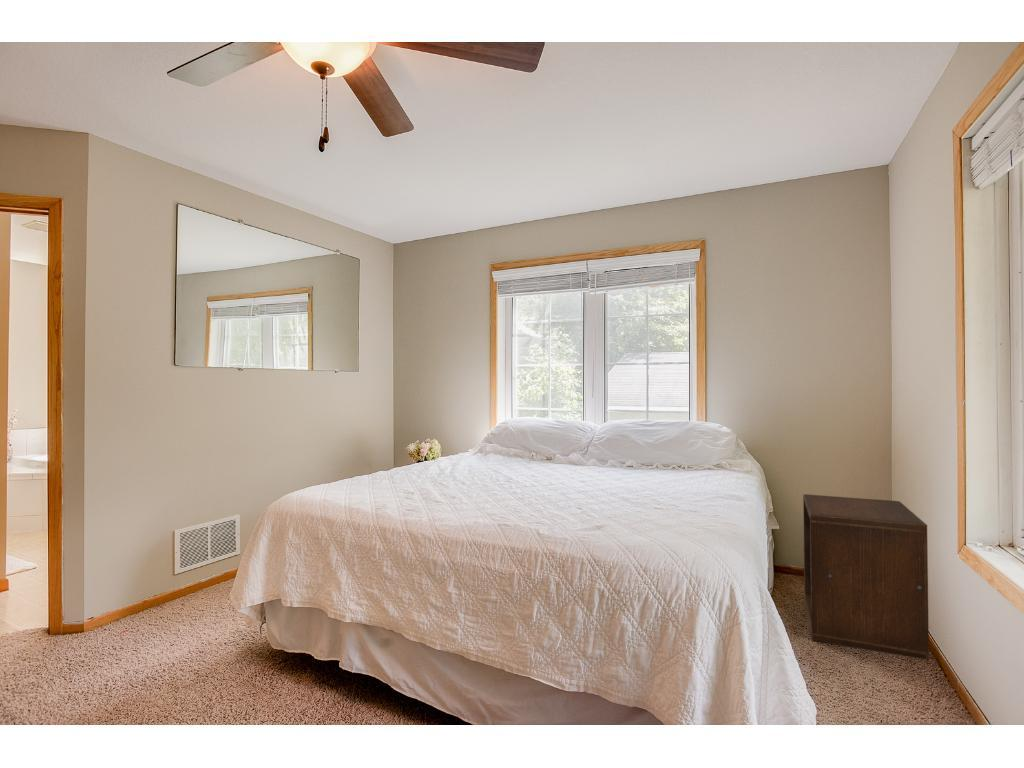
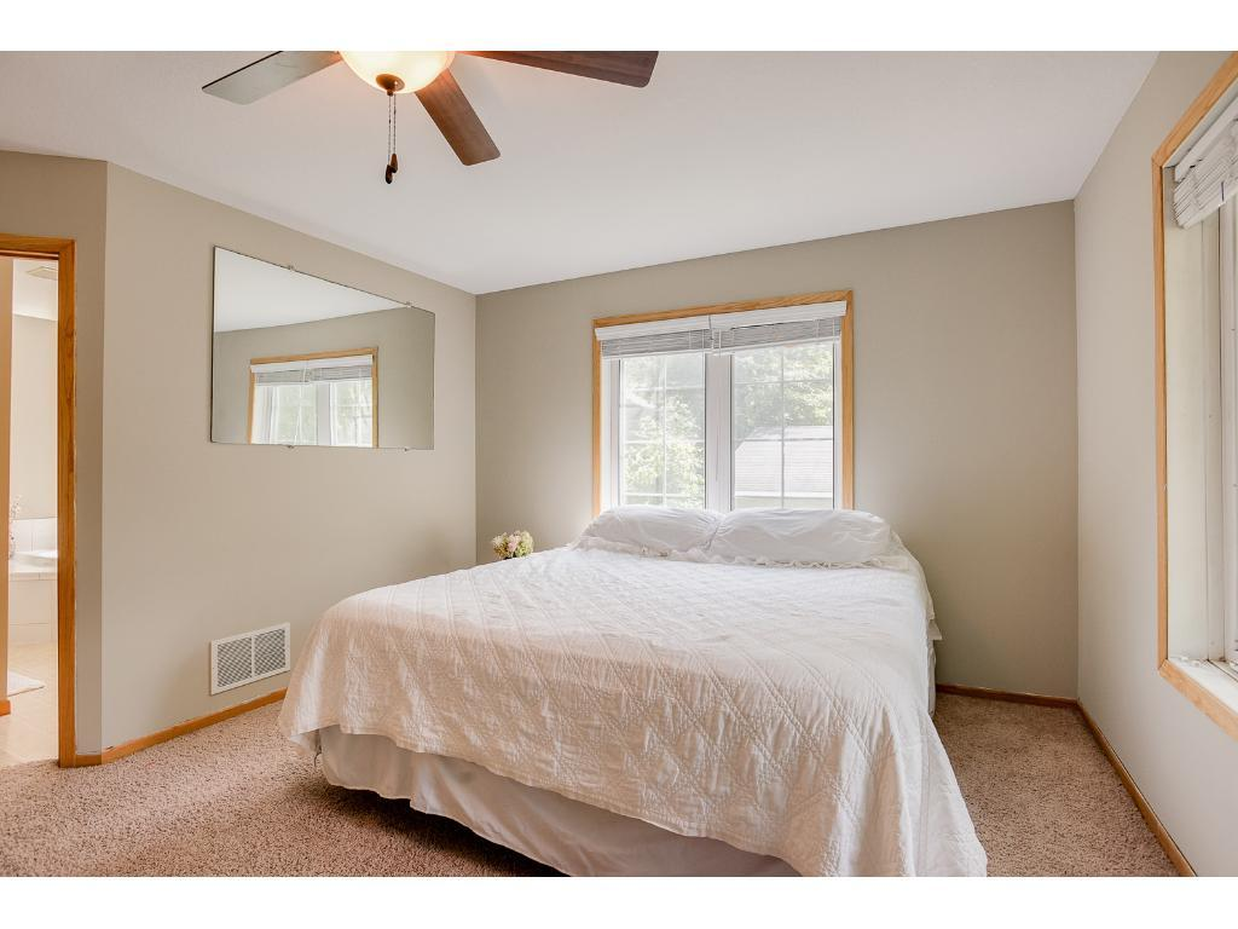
- nightstand (858, 566)
